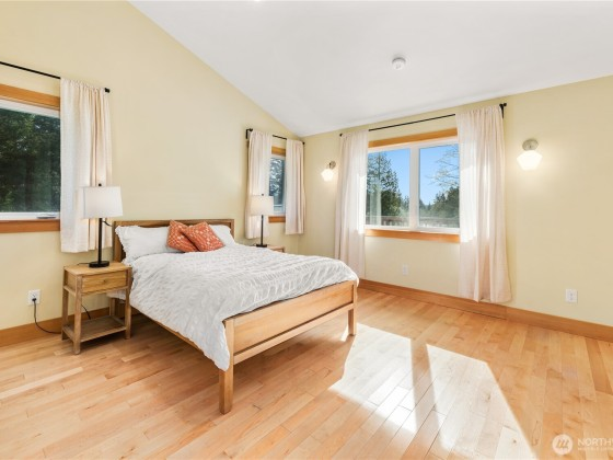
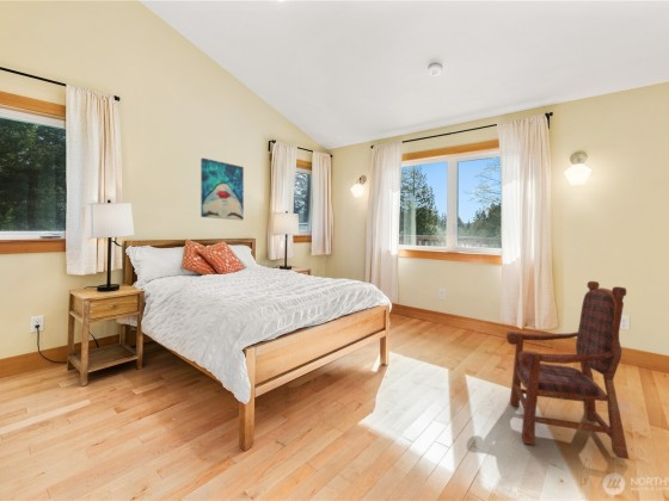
+ armchair (559, 354)
+ wall art (222, 190)
